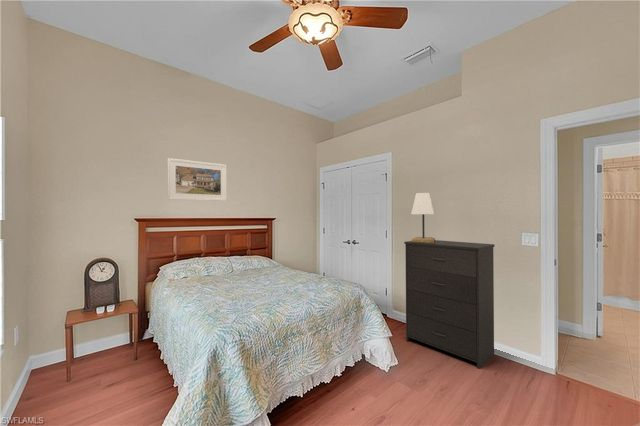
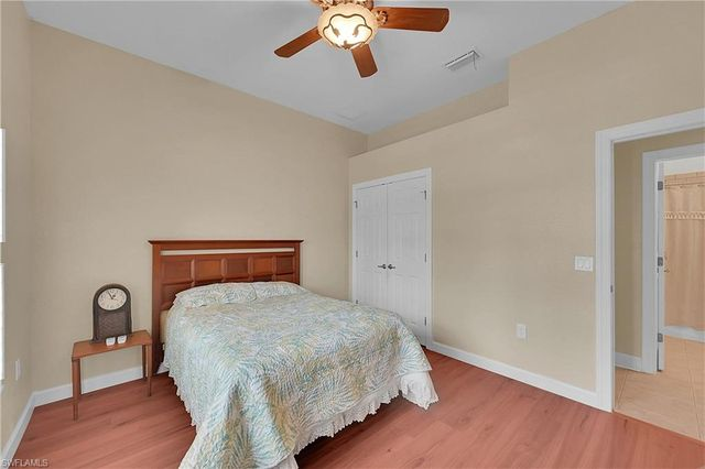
- lamp (423, 217)
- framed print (199, 181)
- dresser (447, 295)
